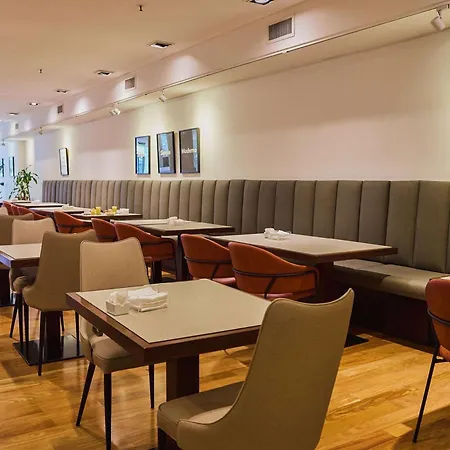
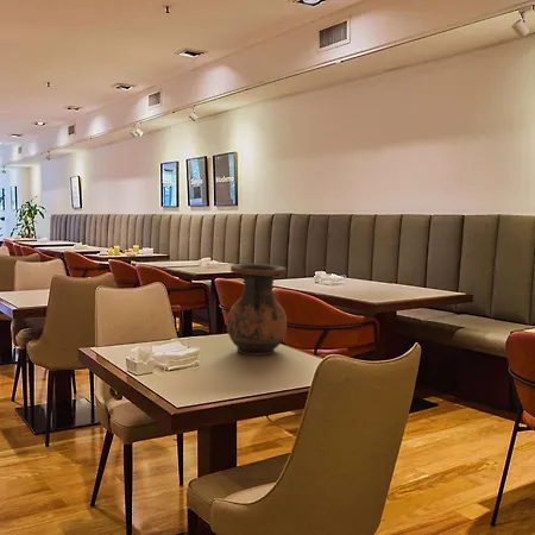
+ vase (257, 308)
